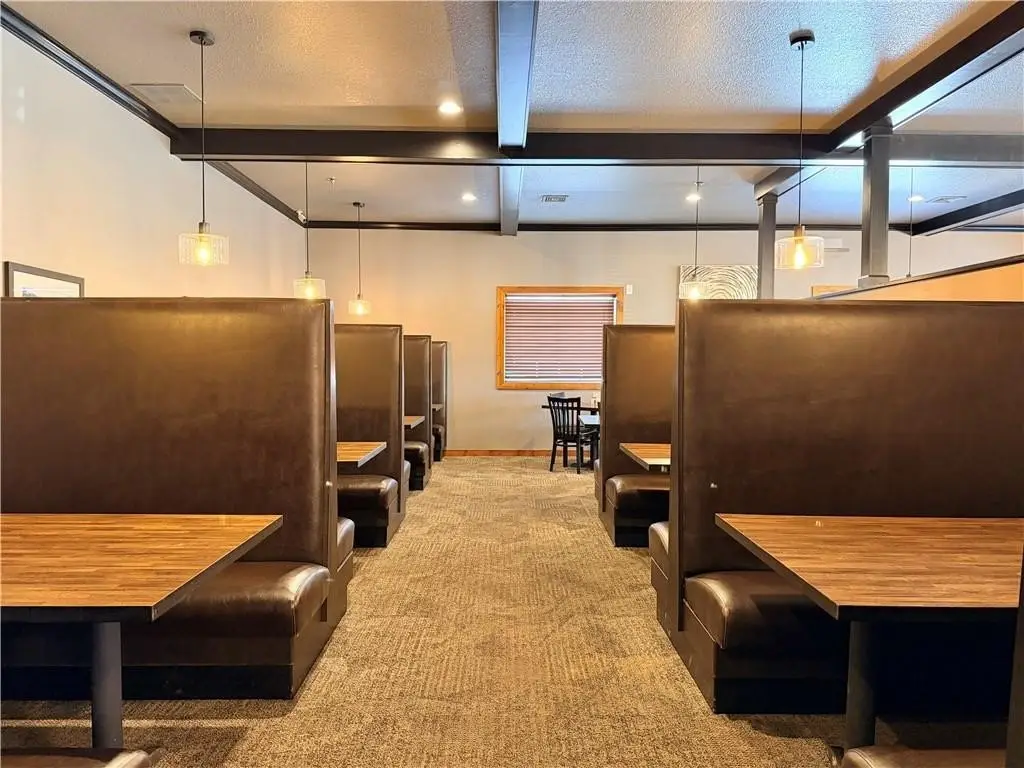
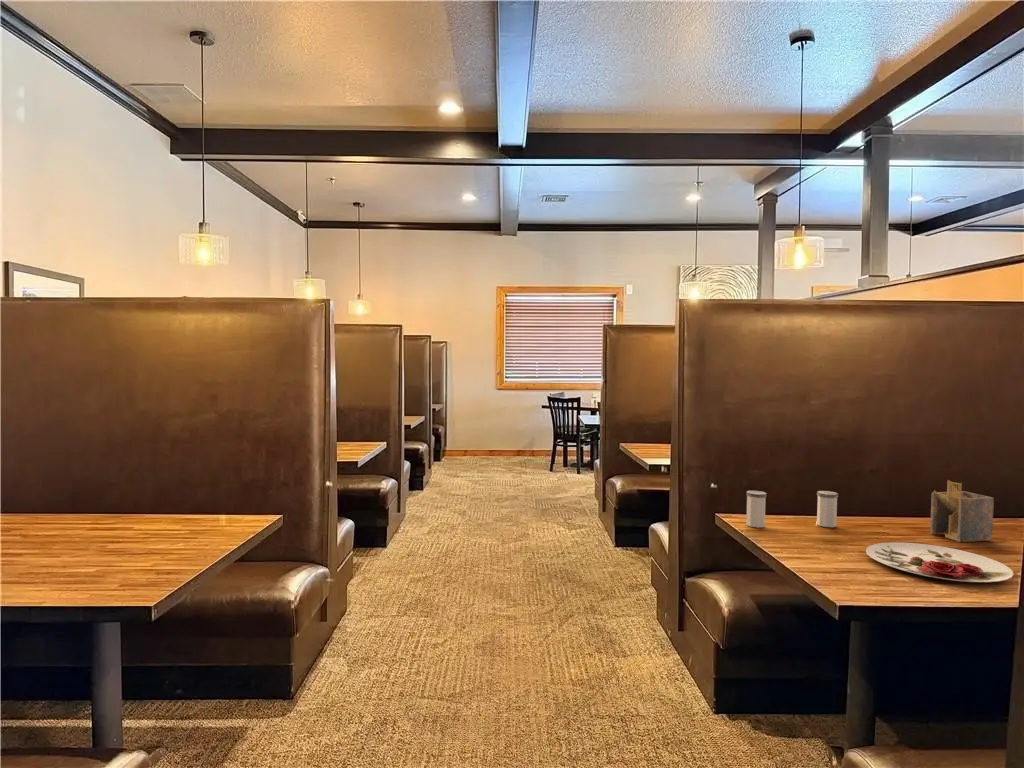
+ salt shaker (755, 508)
+ salt shaker (827, 508)
+ napkin holder (961, 508)
+ plate (935, 559)
